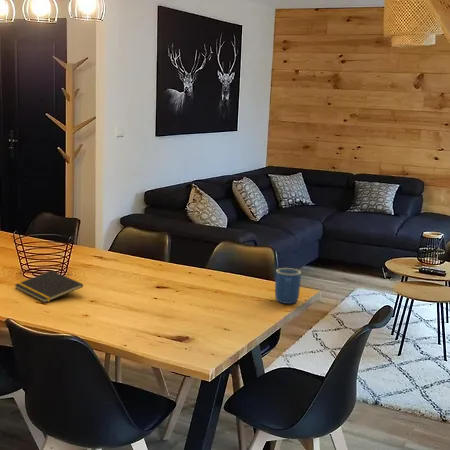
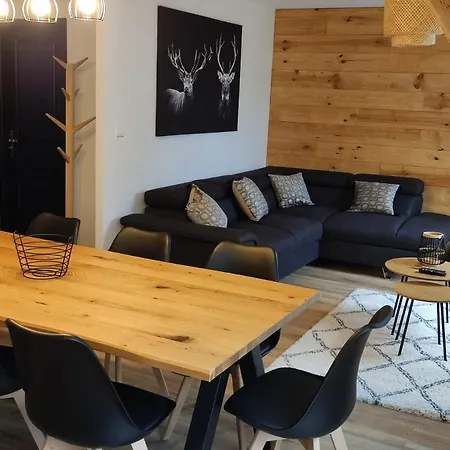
- notepad (48, 285)
- mug (287, 286)
